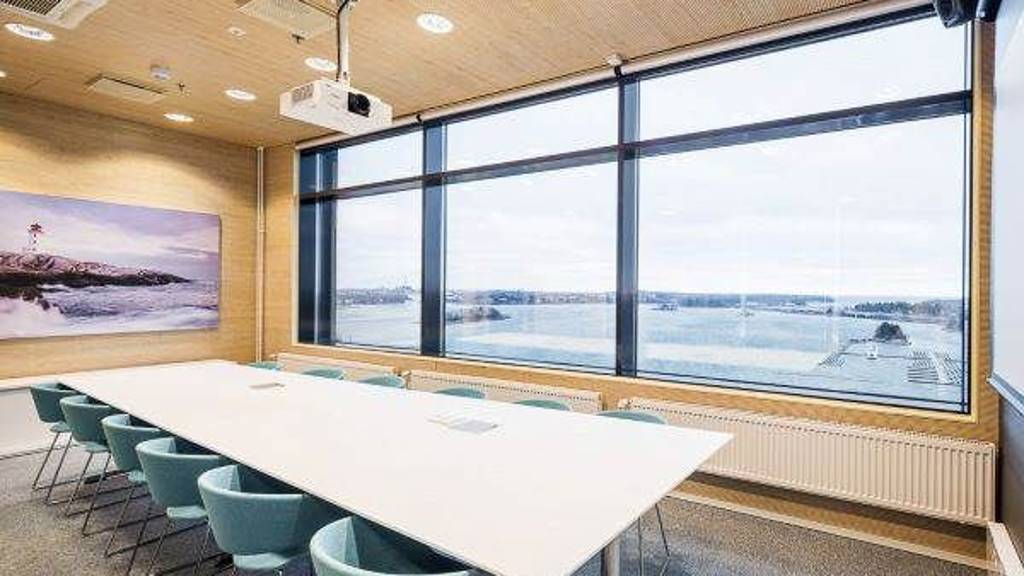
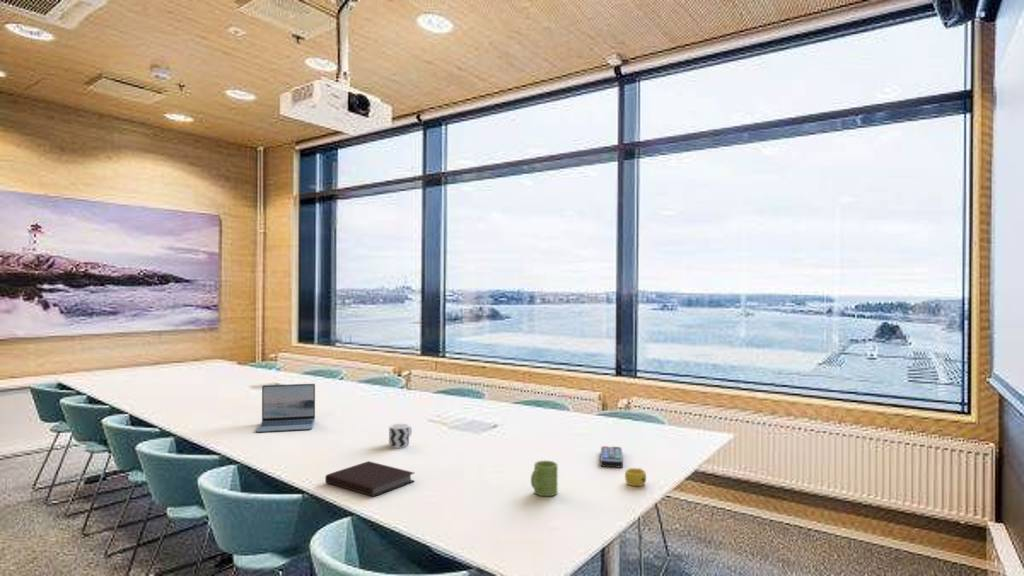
+ remote control (611, 456)
+ cup (401, 435)
+ mug (542, 479)
+ cup (636, 476)
+ laptop (286, 407)
+ notebook (370, 478)
